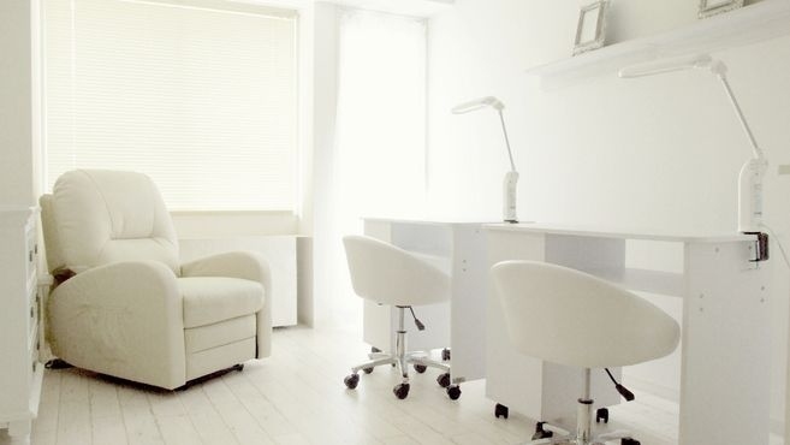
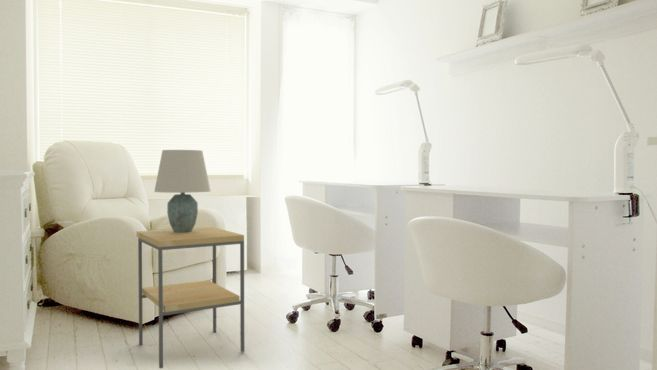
+ side table (189, 290)
+ table lamp (182, 190)
